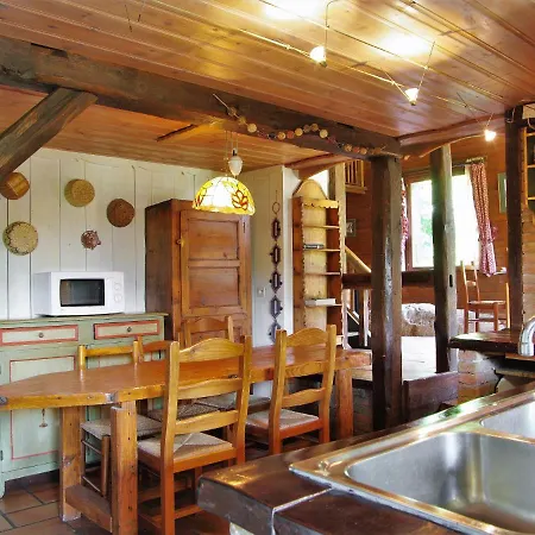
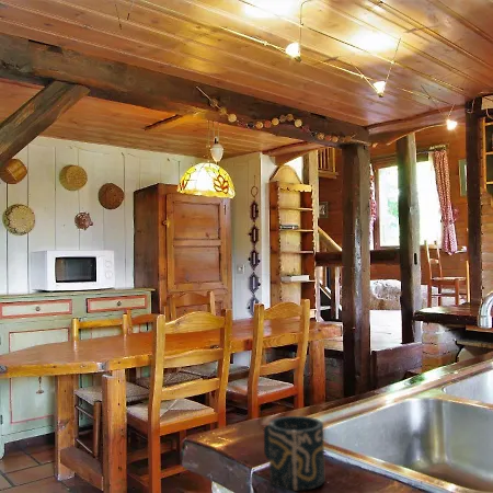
+ cup (289, 448)
